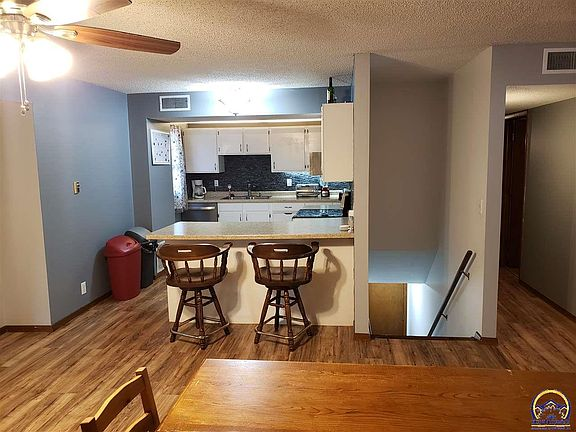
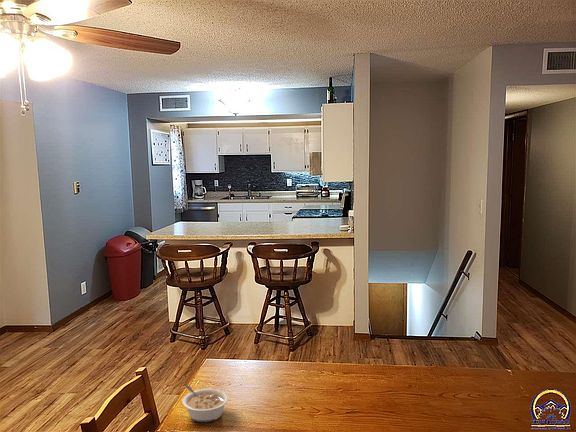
+ legume (204, 404)
